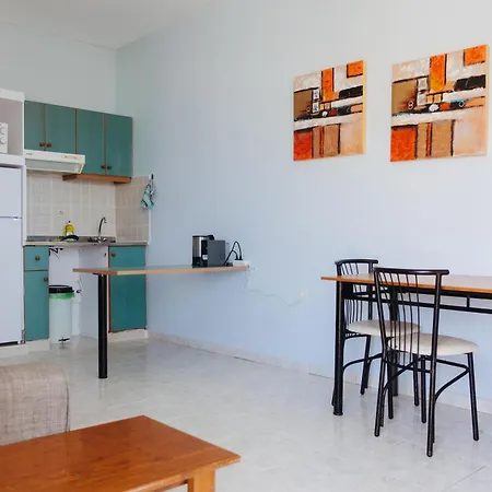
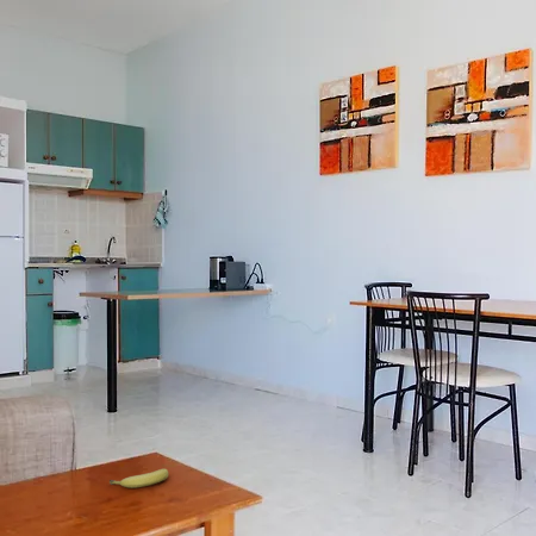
+ fruit (142, 476)
